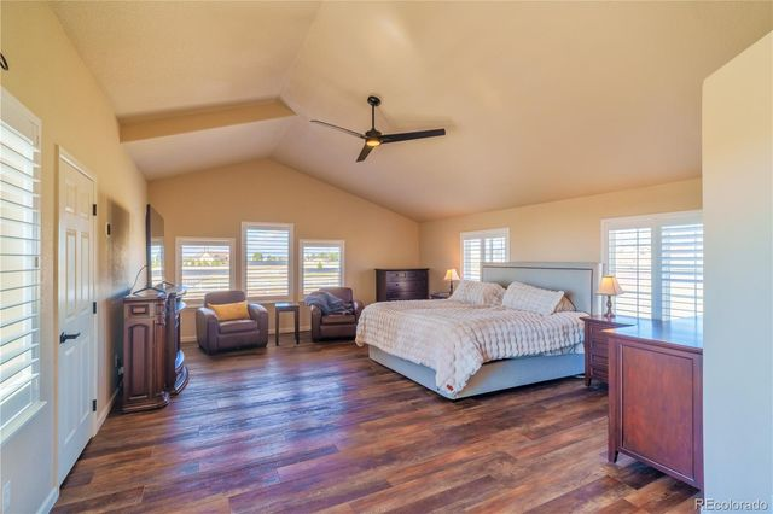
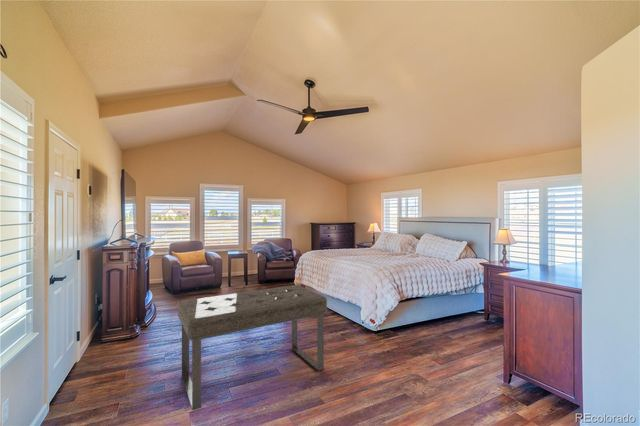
+ bench (252, 328)
